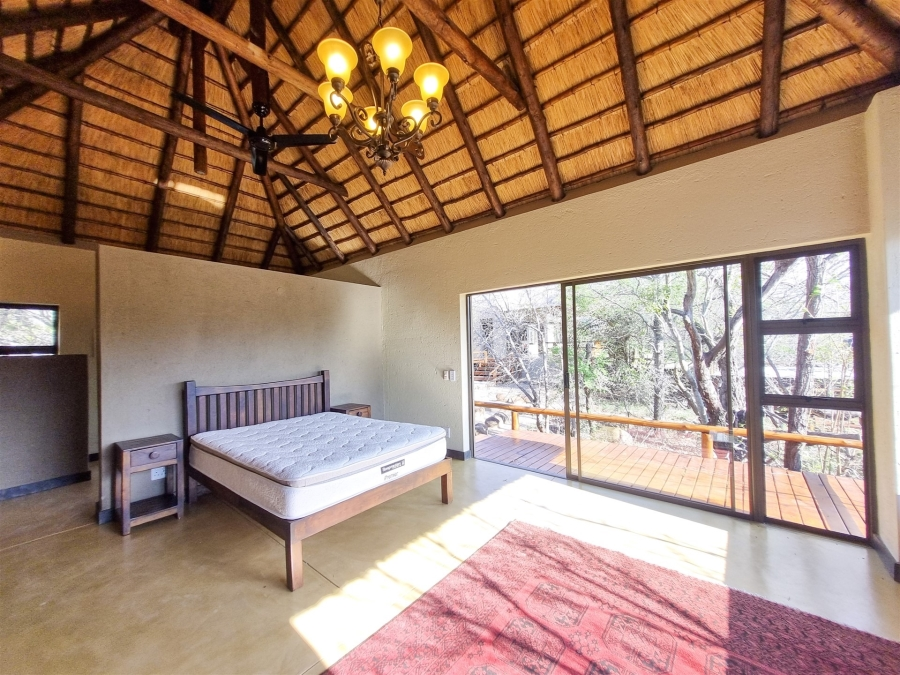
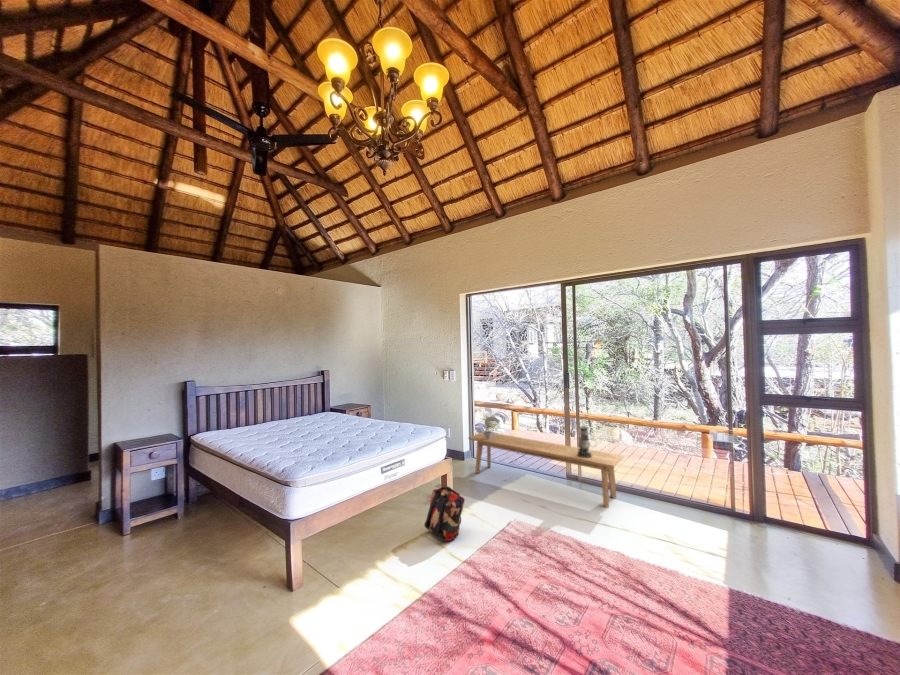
+ bench (541, 457)
+ potted plant (490, 424)
+ backpack (444, 511)
+ lantern (586, 441)
